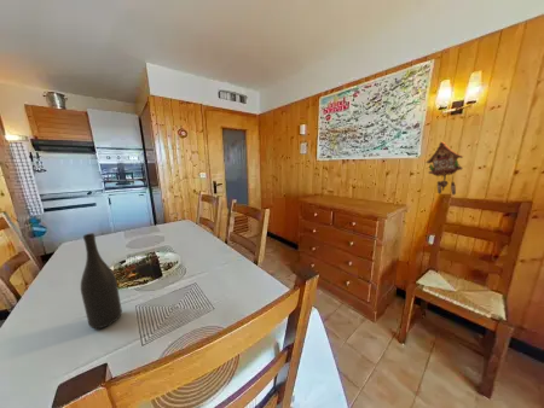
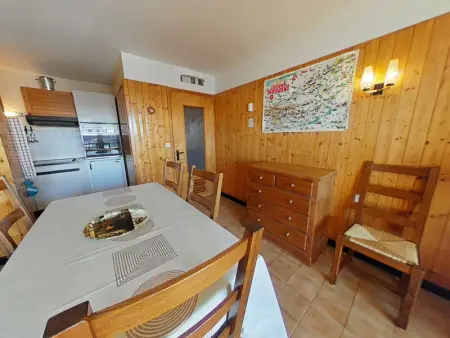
- wine bottle (98, 280)
- cuckoo clock (442, 168)
